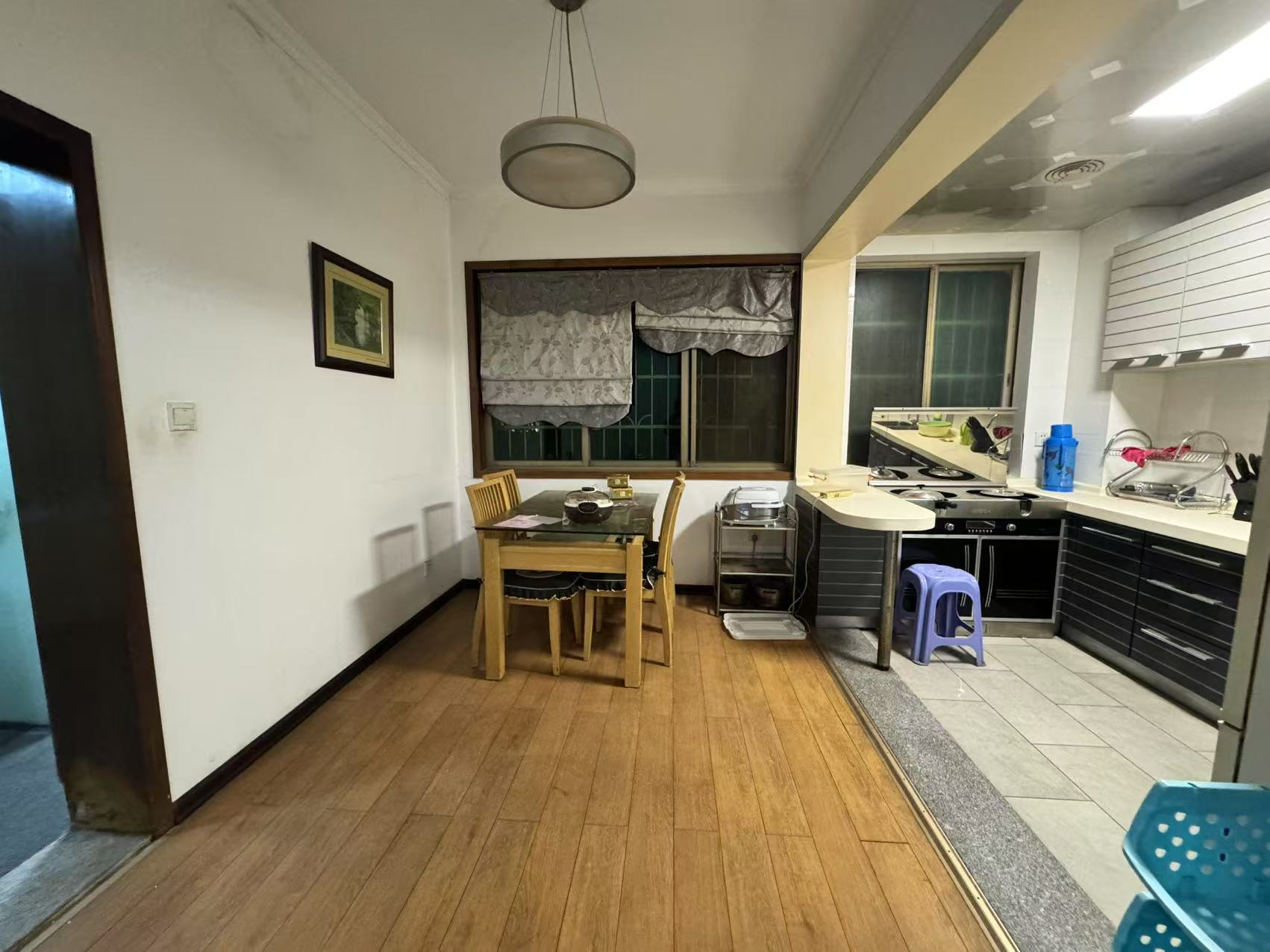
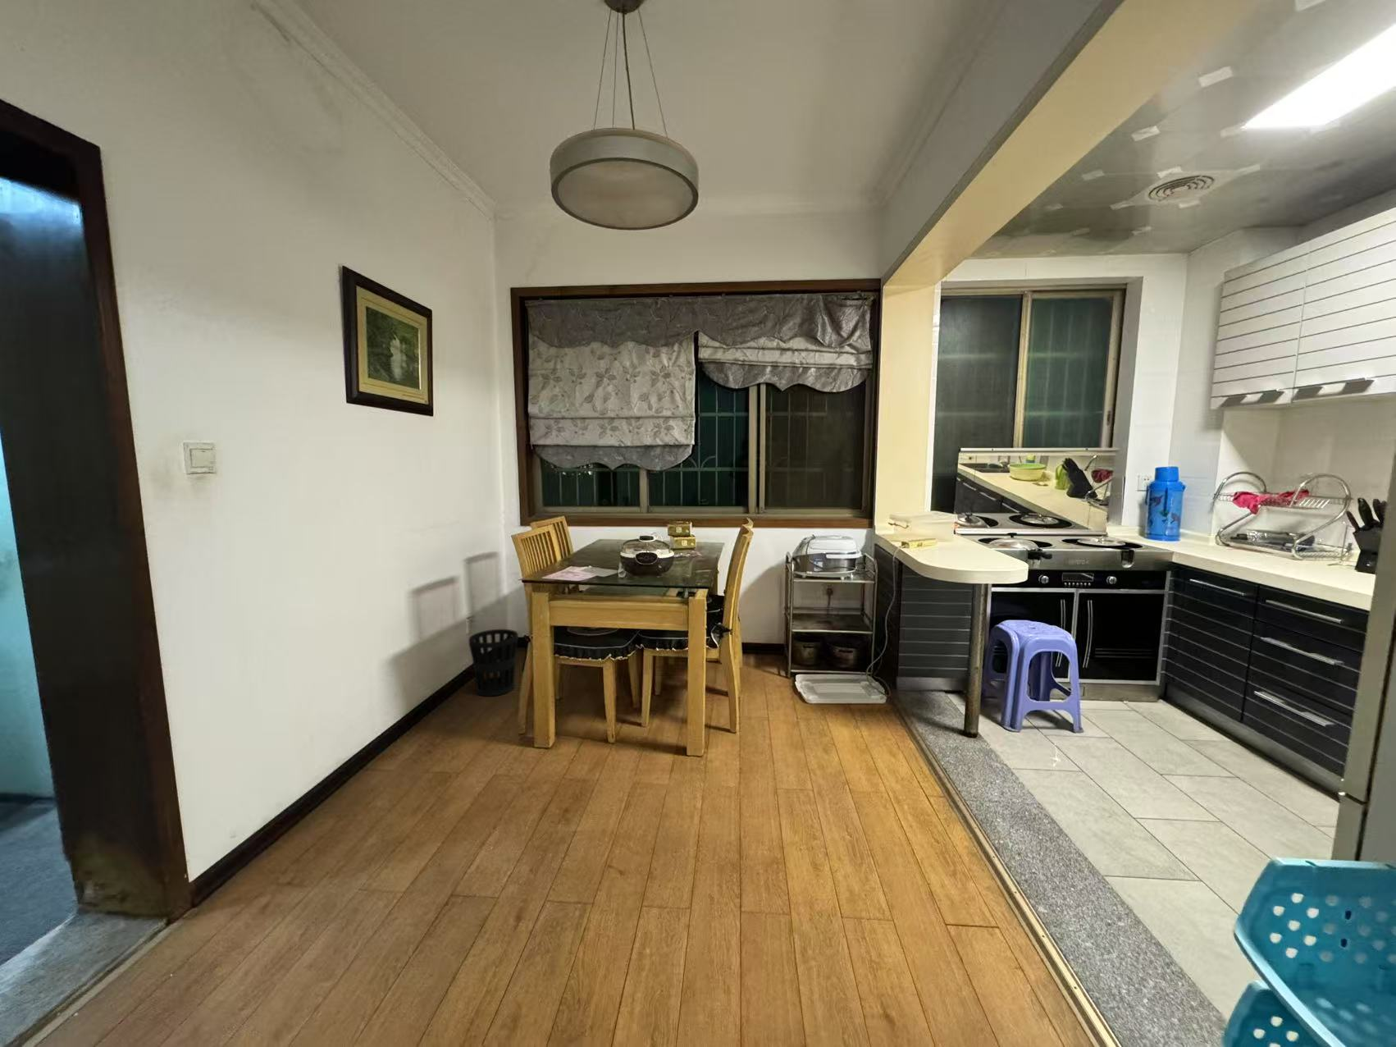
+ wastebasket (495, 662)
